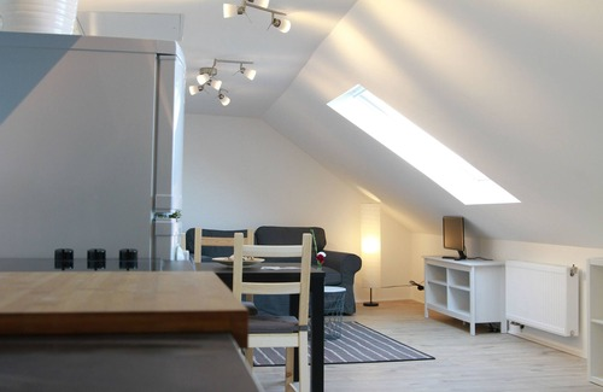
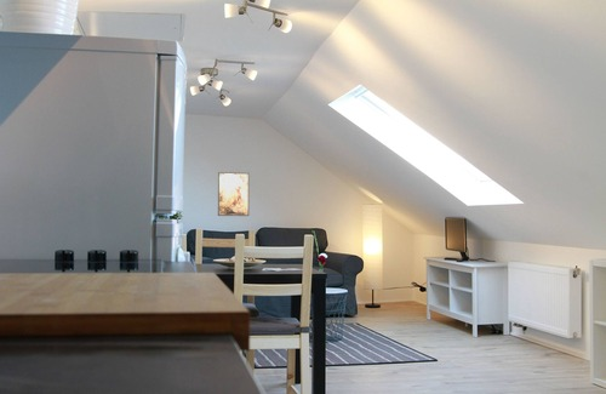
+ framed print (233, 194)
